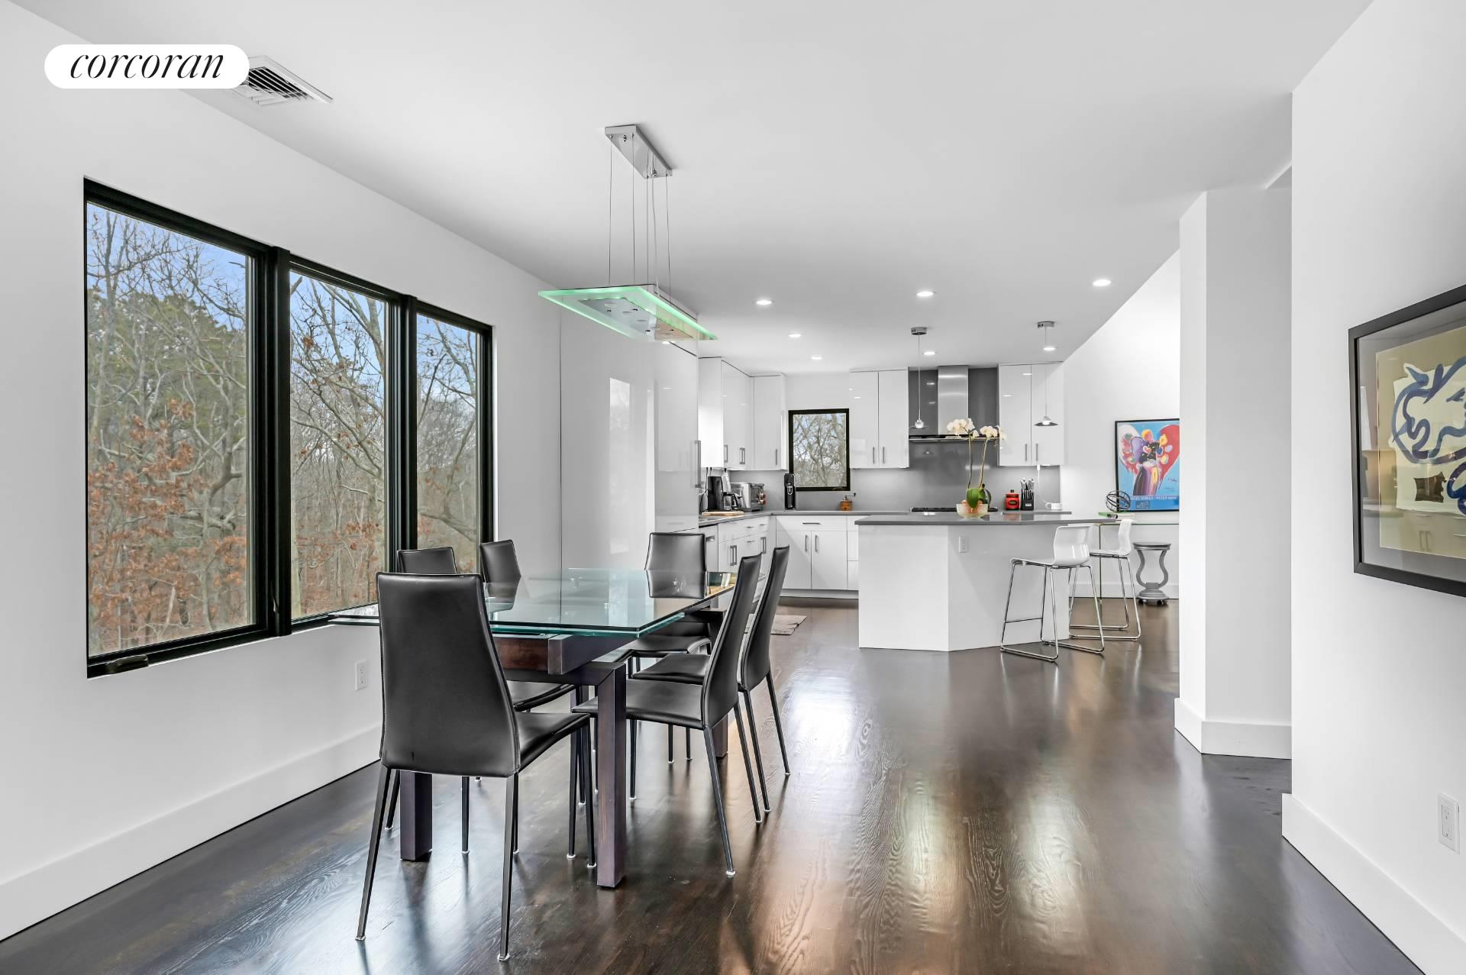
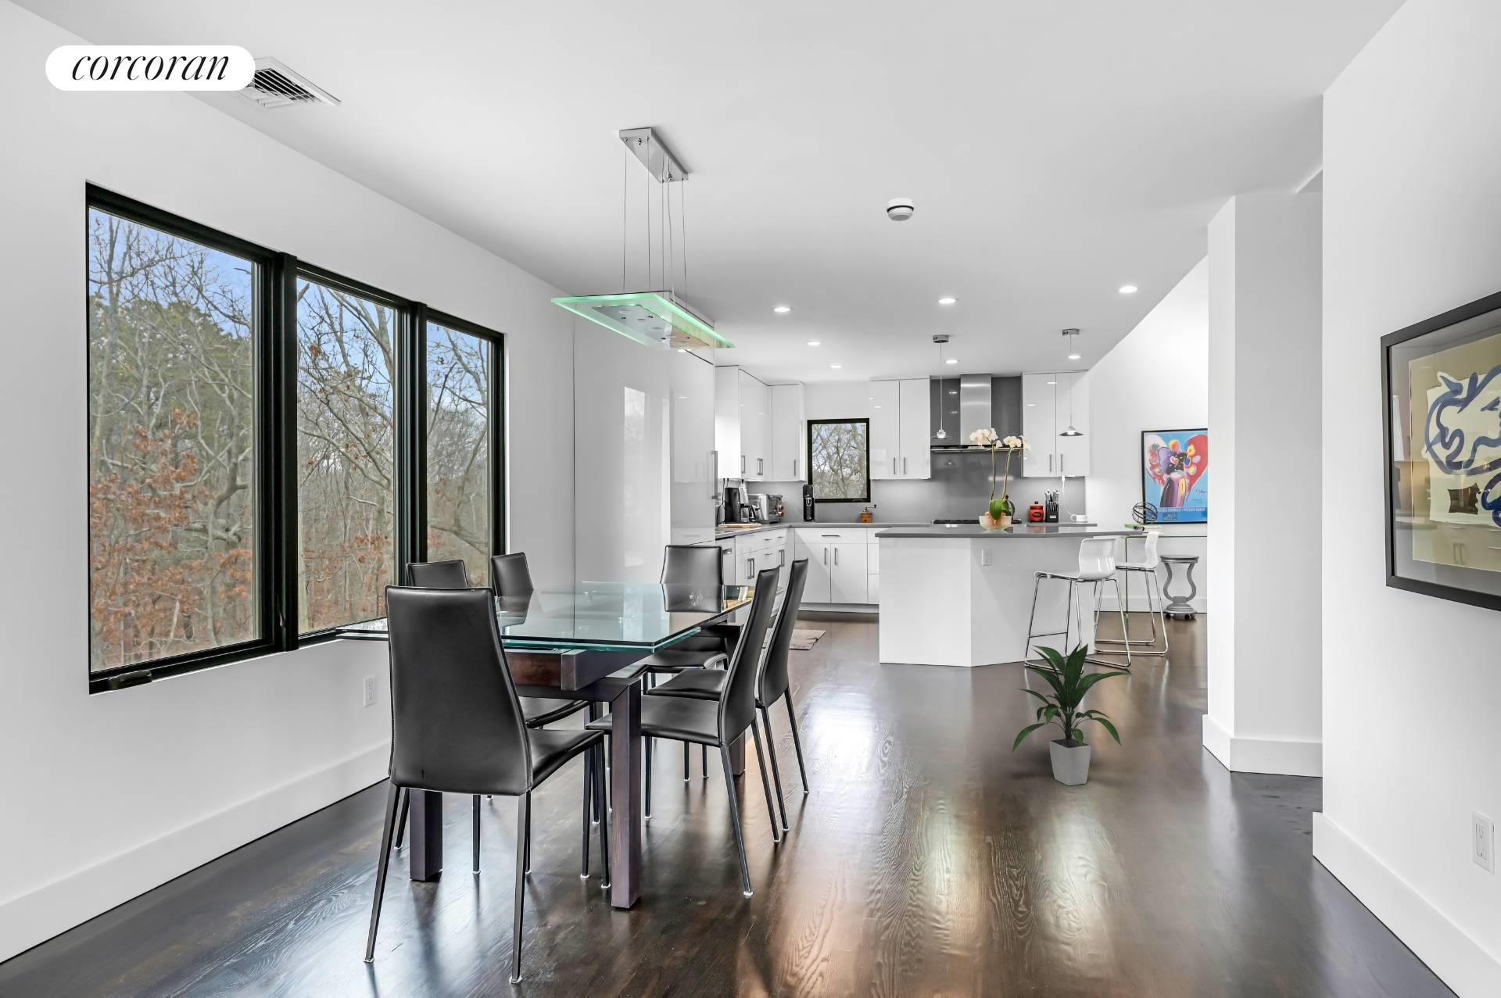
+ indoor plant (1063, 708)
+ smoke detector (899, 209)
